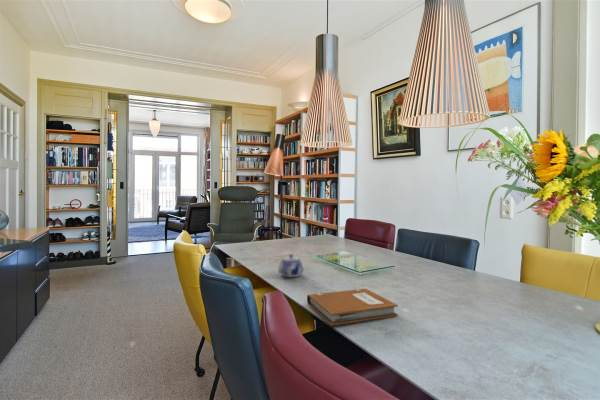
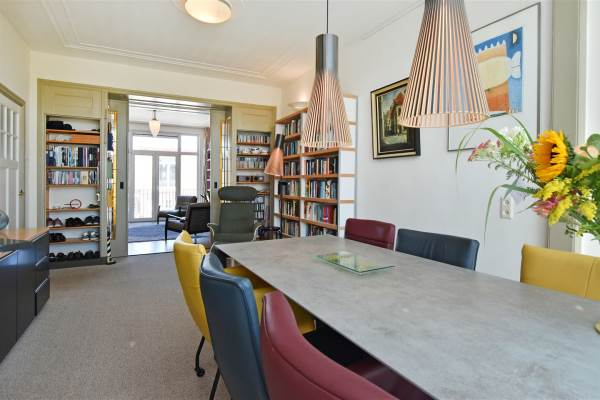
- notebook (351, 303)
- teapot (291, 265)
